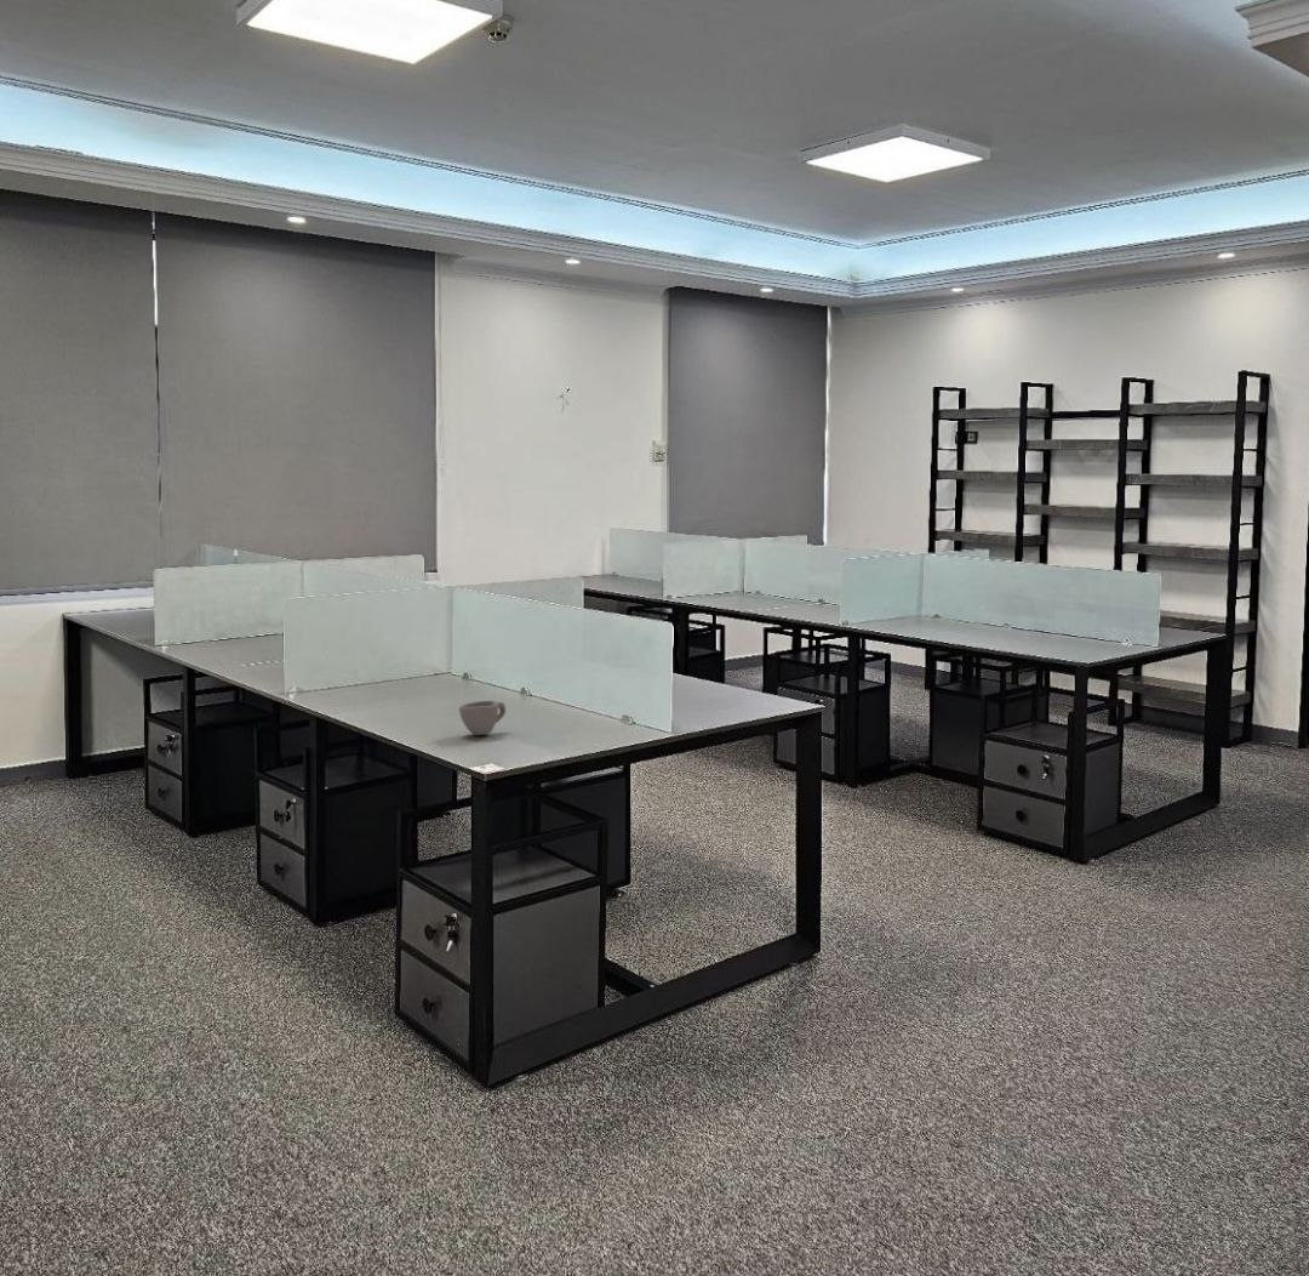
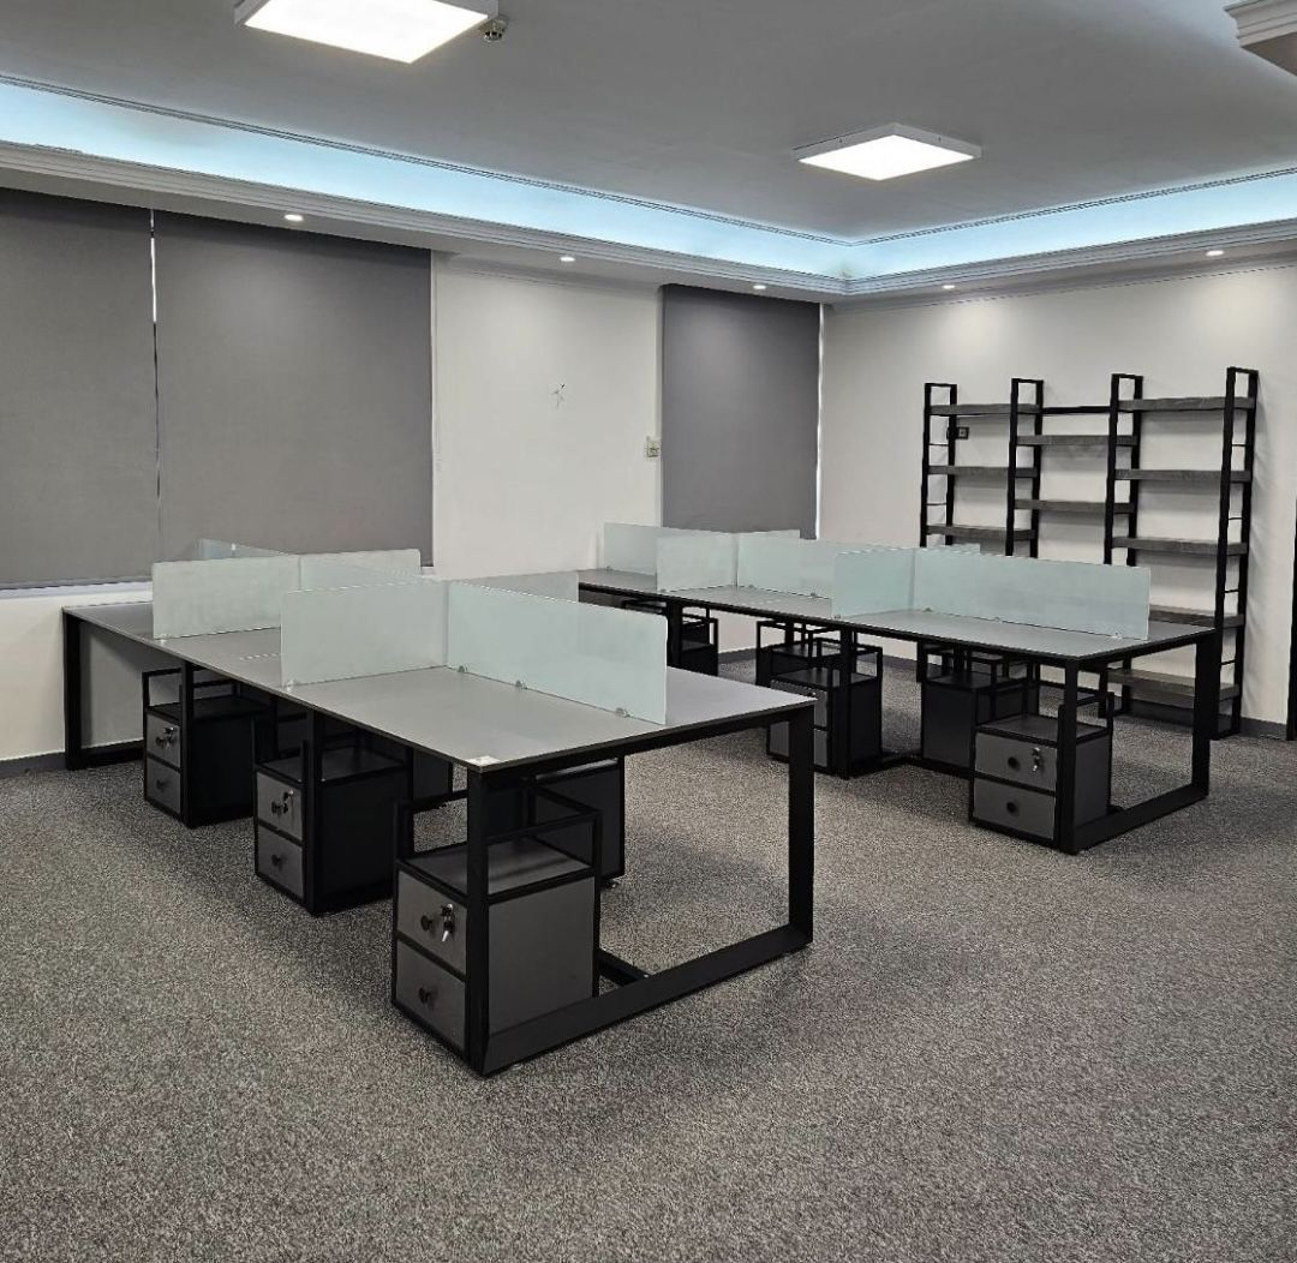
- cup (484, 717)
